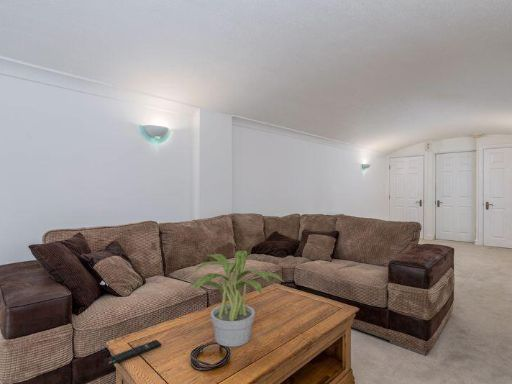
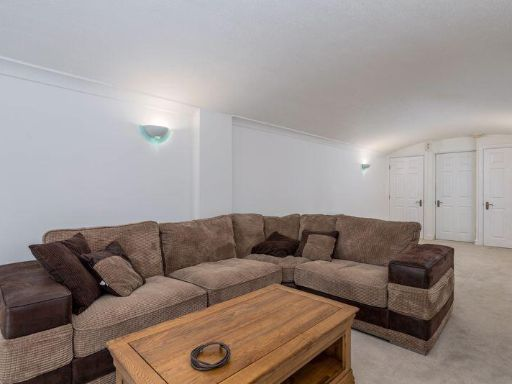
- potted plant (233, 297)
- remote control (133, 352)
